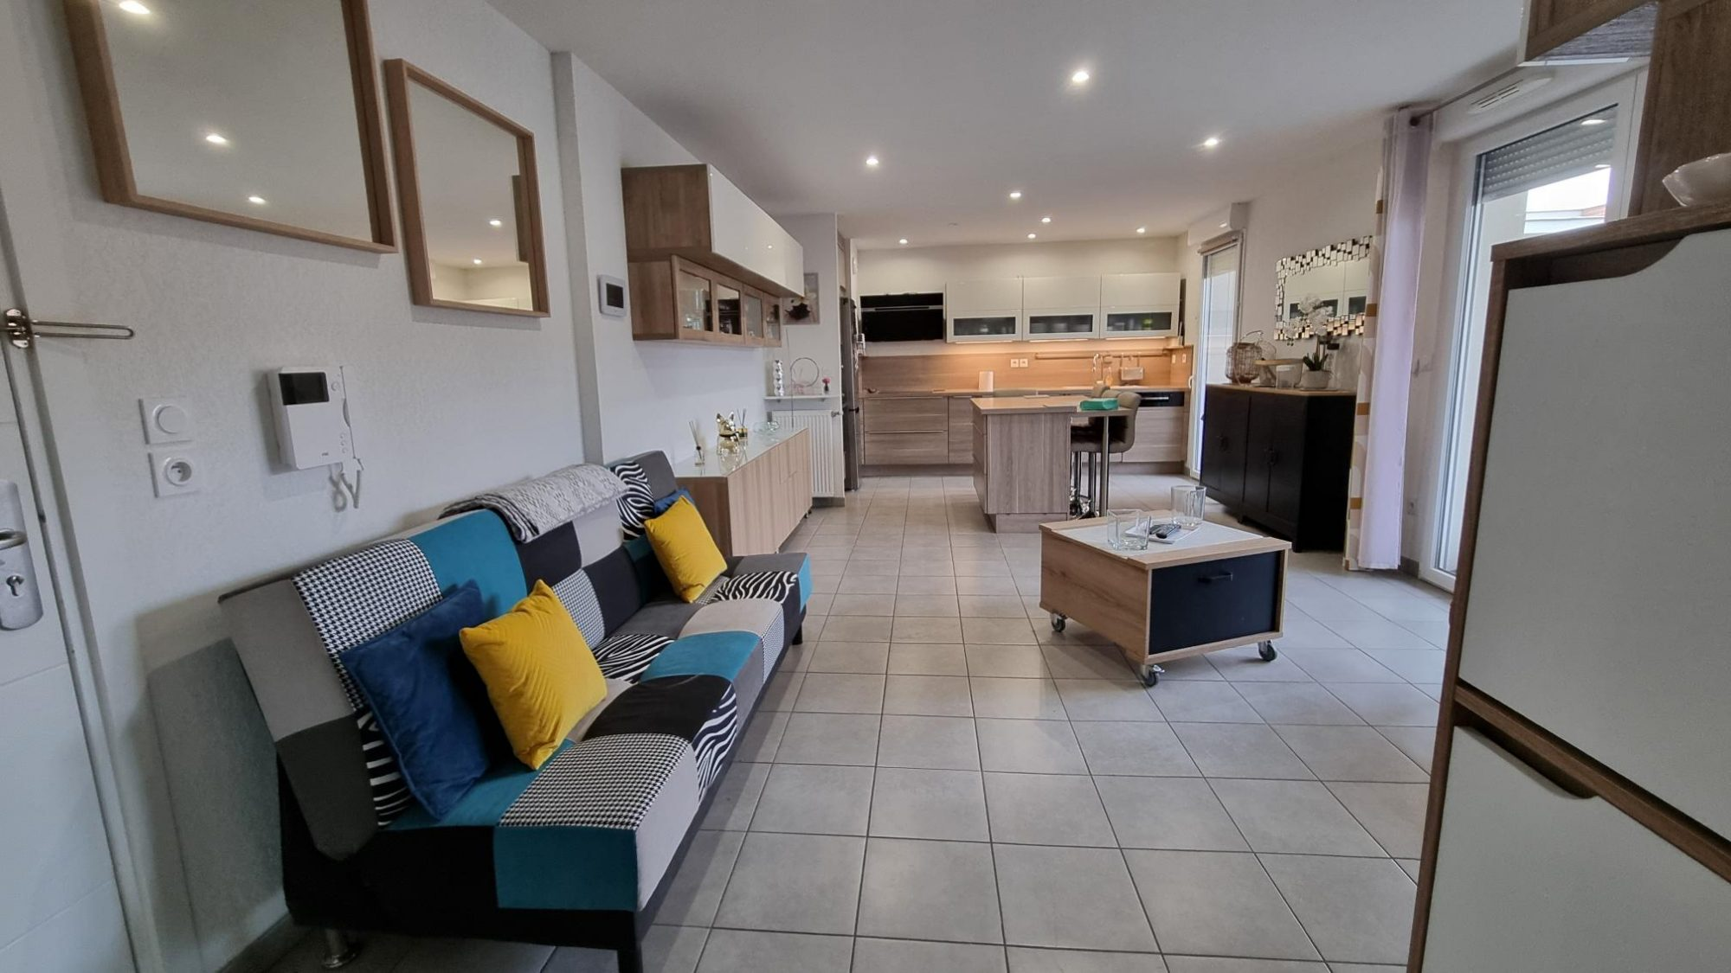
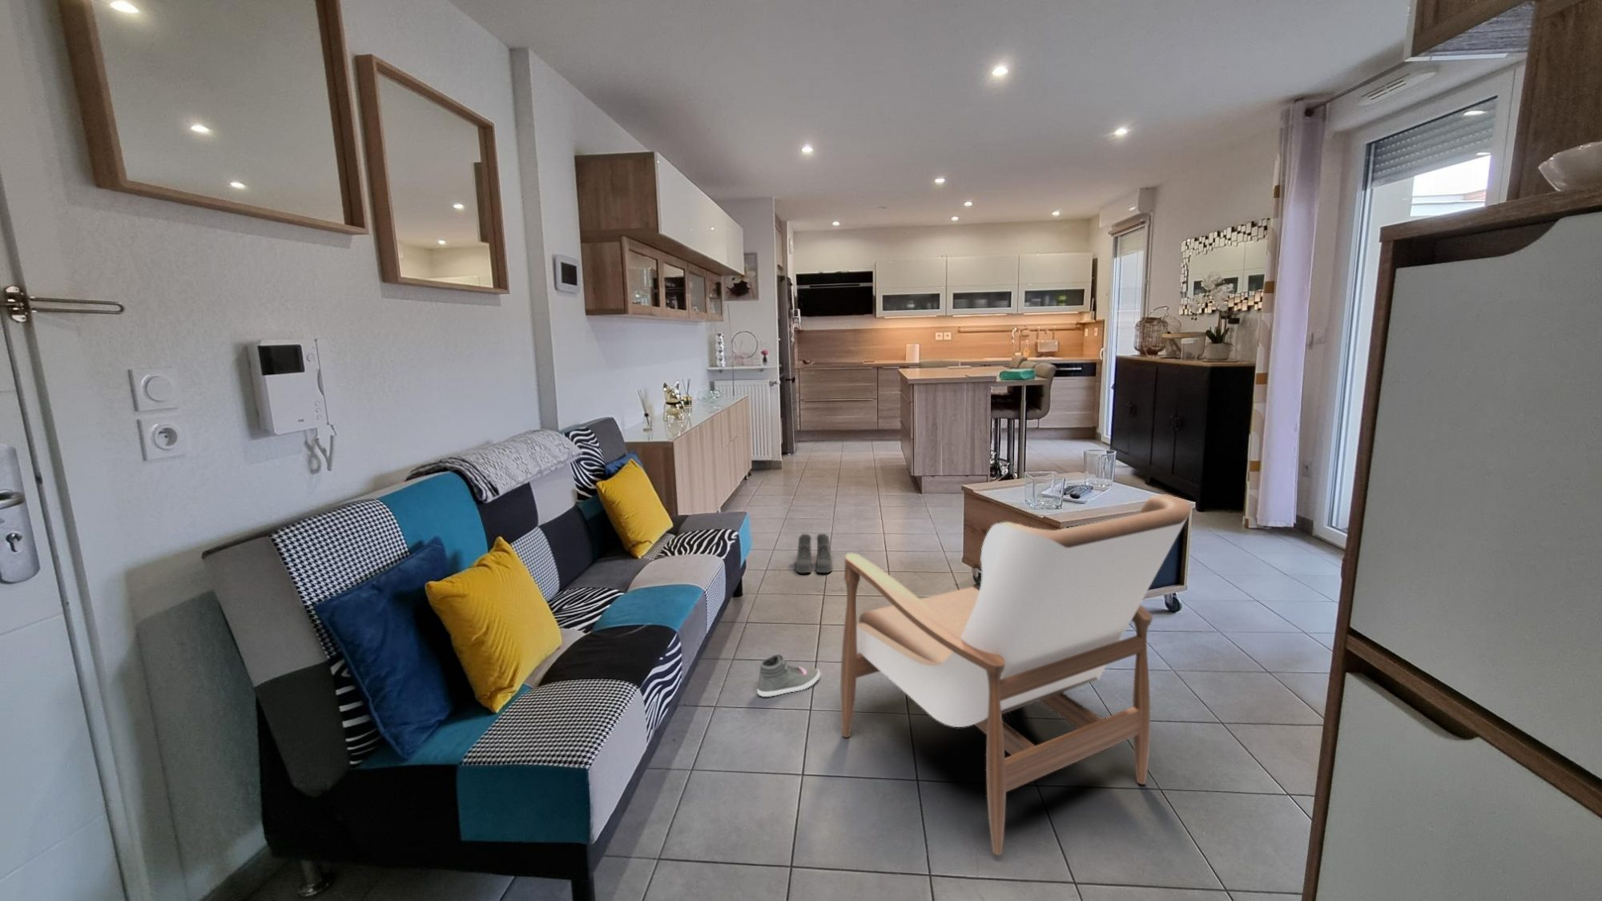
+ sneaker (790, 670)
+ armchair (999, 626)
+ boots (811, 551)
